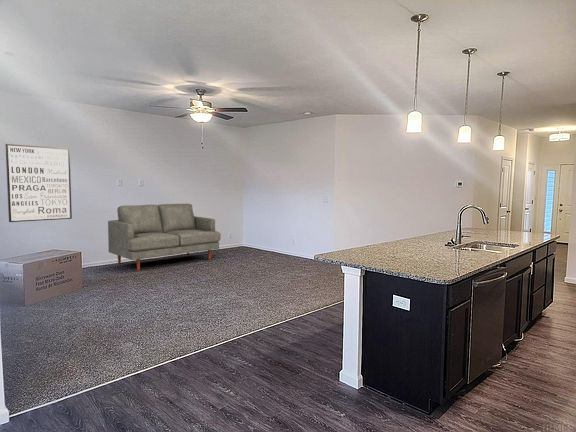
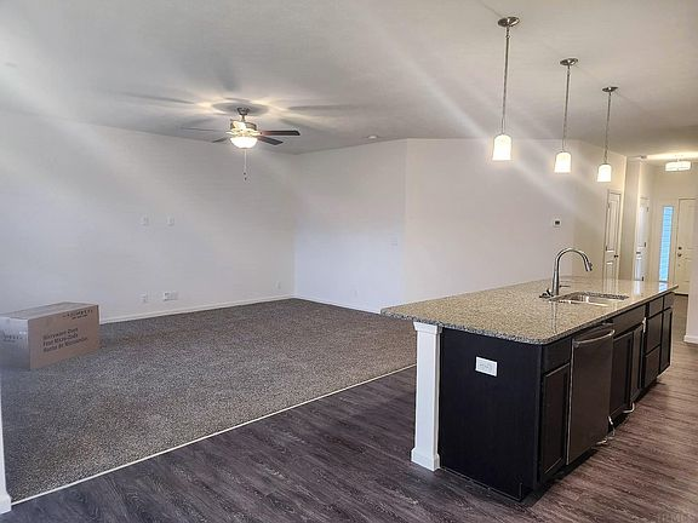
- wall art (40, 183)
- sofa (166, 233)
